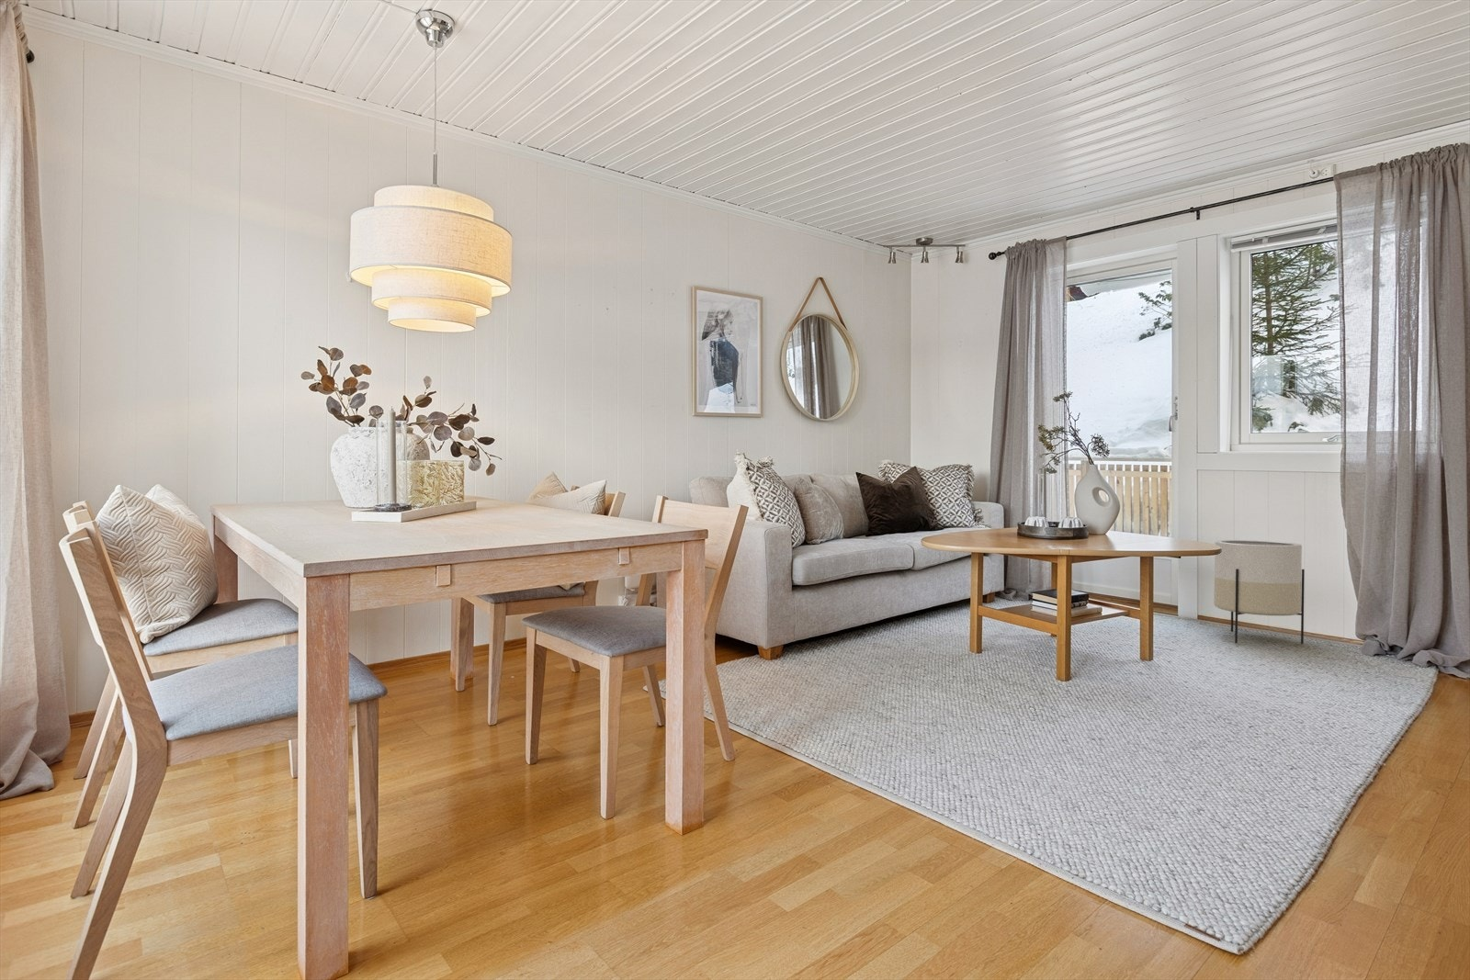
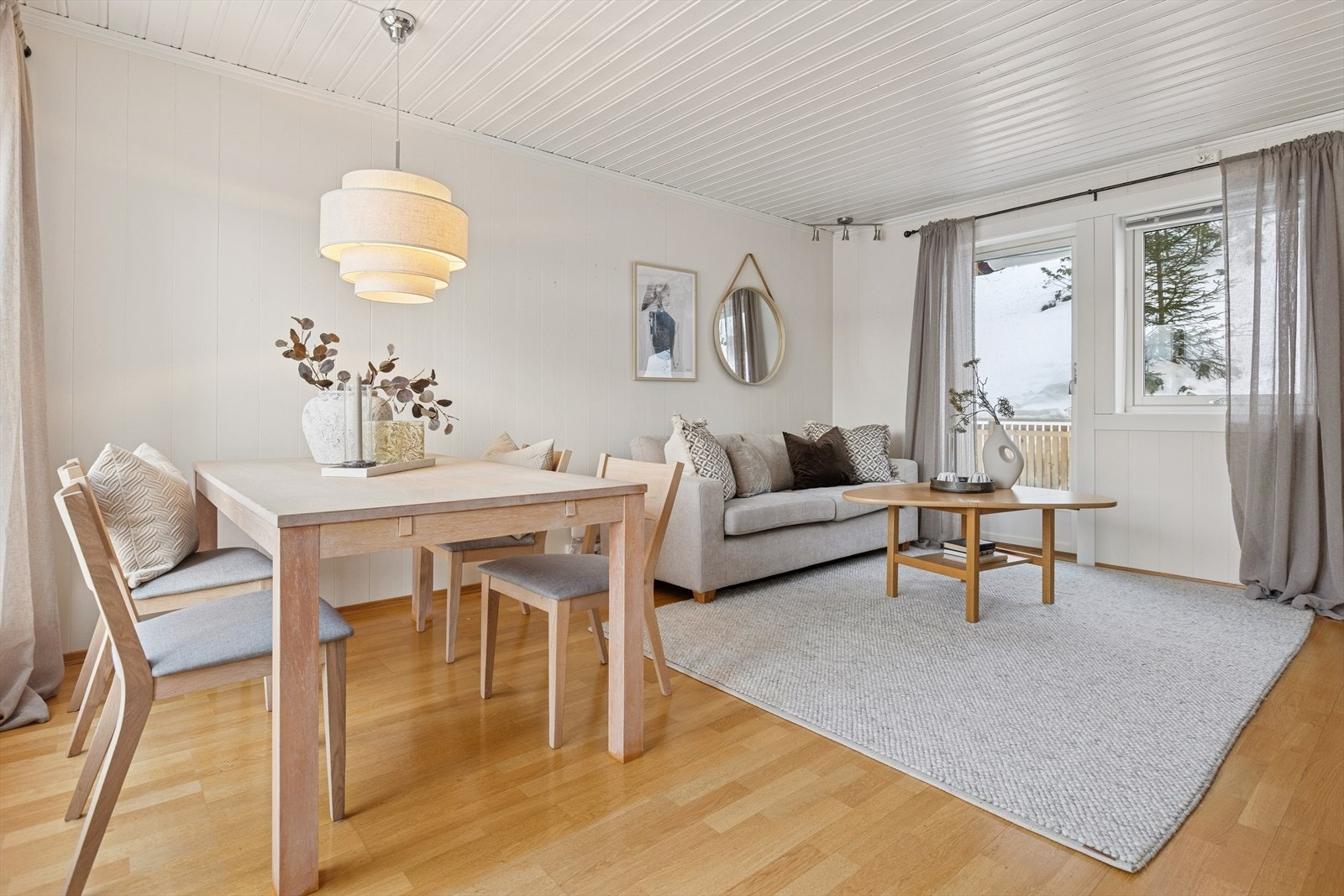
- planter (1256, 591)
